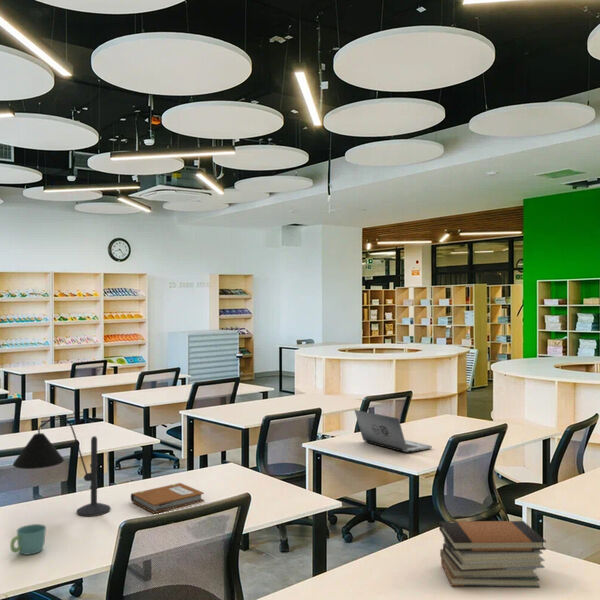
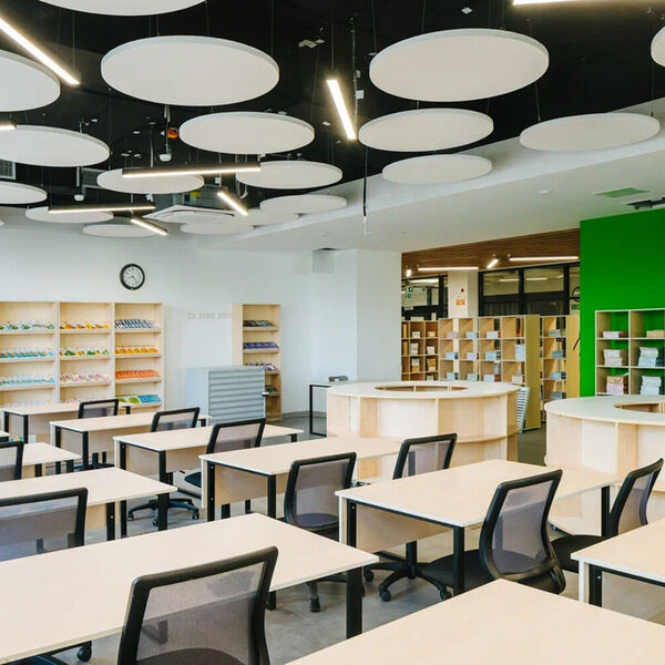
- notebook (168, 496)
- book stack (490, 553)
- mug (27, 540)
- laptop (392, 428)
- desk lamp (60, 463)
